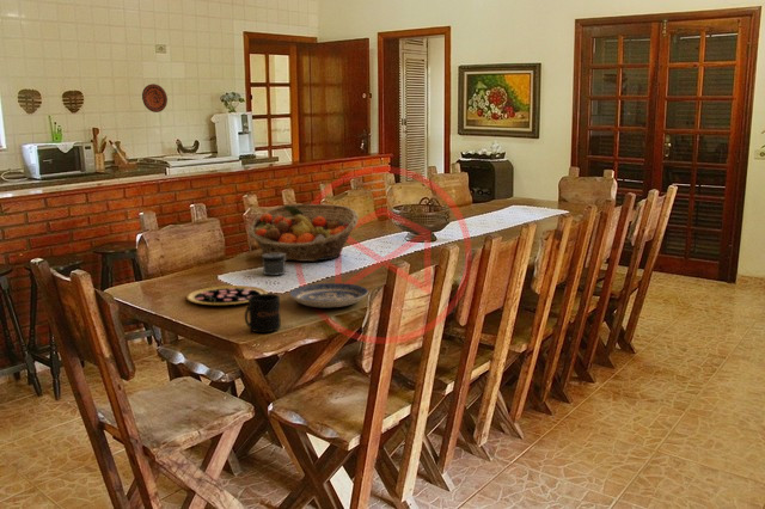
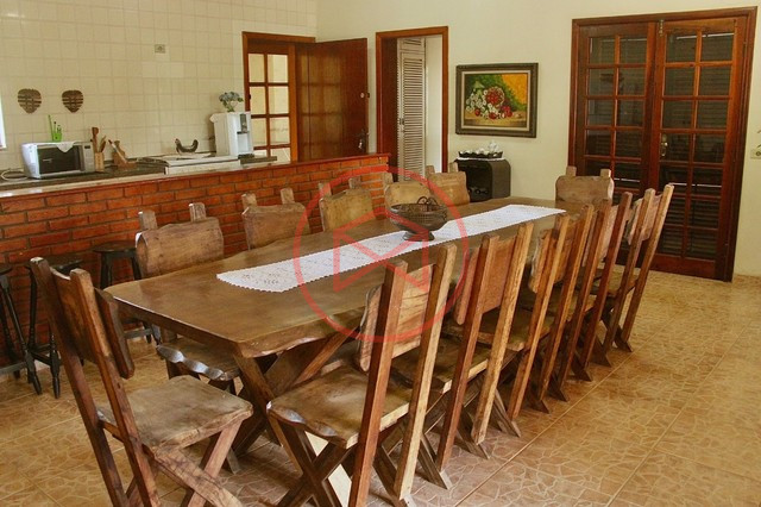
- plate (329, 296)
- jar (274, 264)
- mug (259, 313)
- decorative plate (154, 98)
- fruit basket (302, 231)
- pizza (227, 295)
